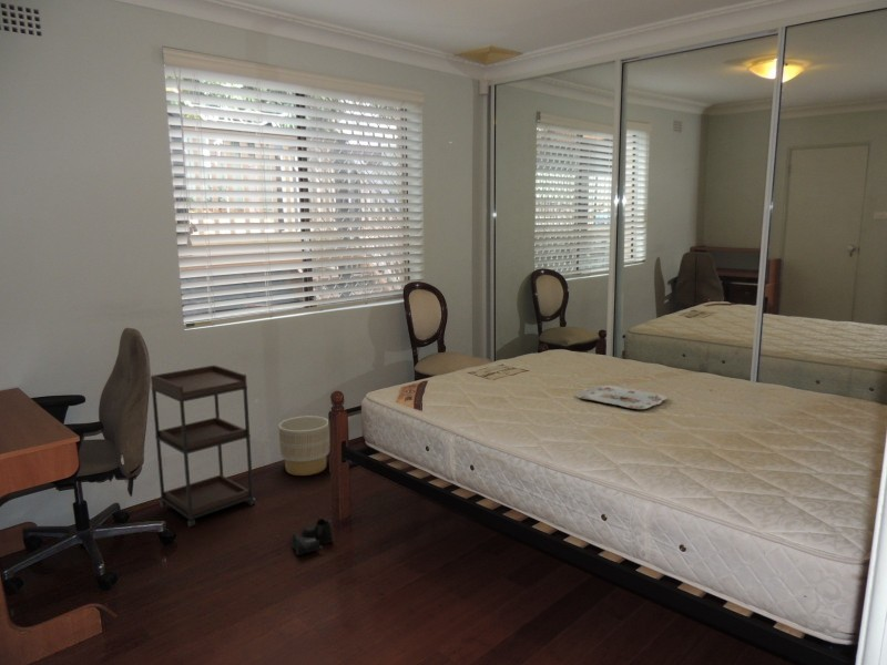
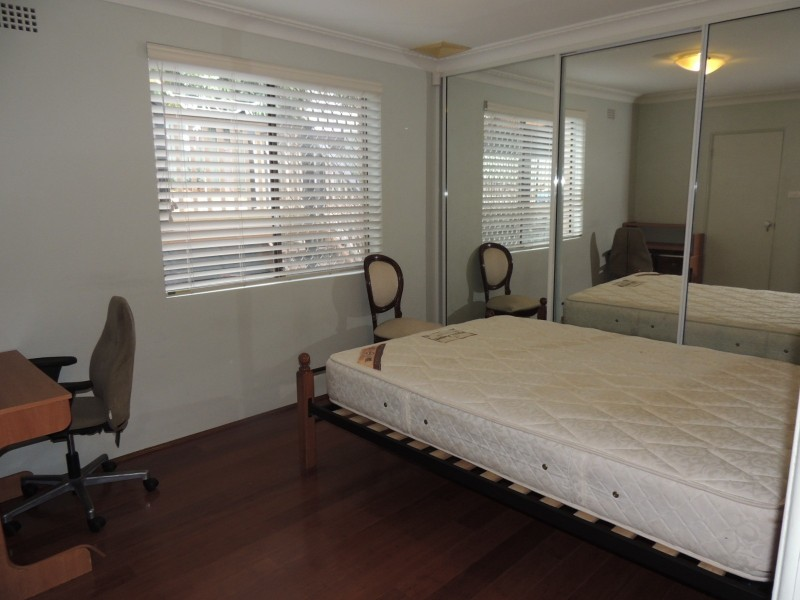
- planter (305, 446)
- boots (308, 534)
- shelving unit (203, 441)
- serving tray (620, 397)
